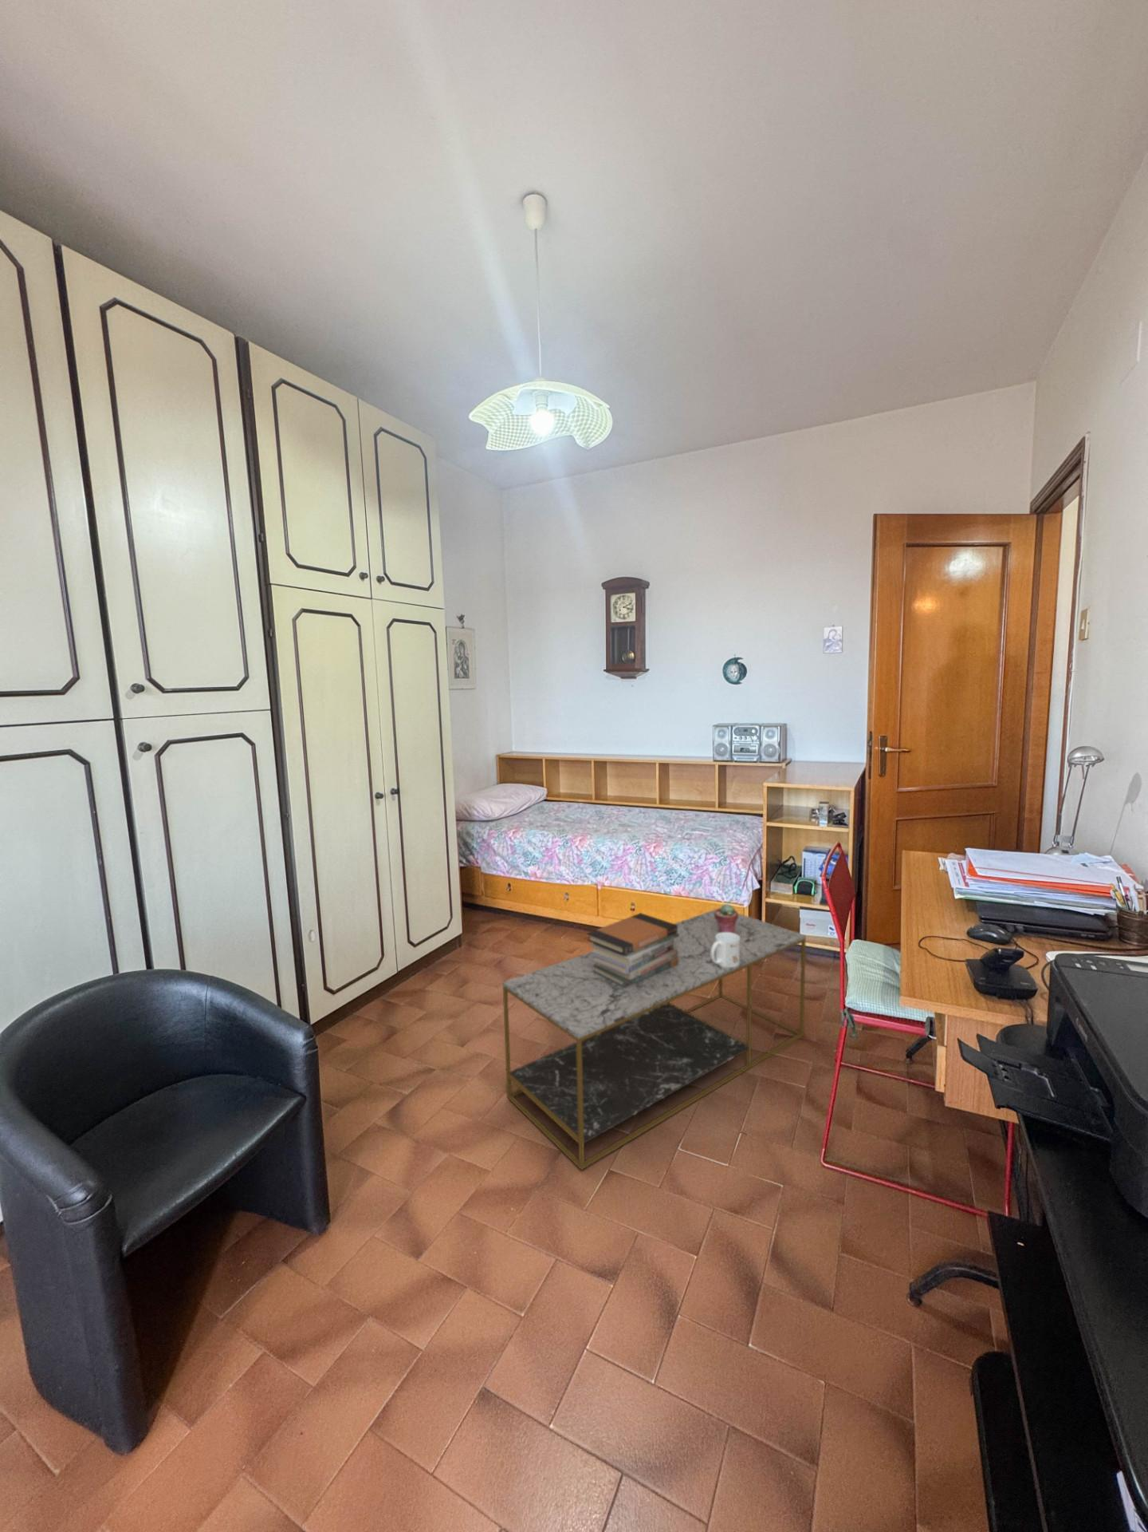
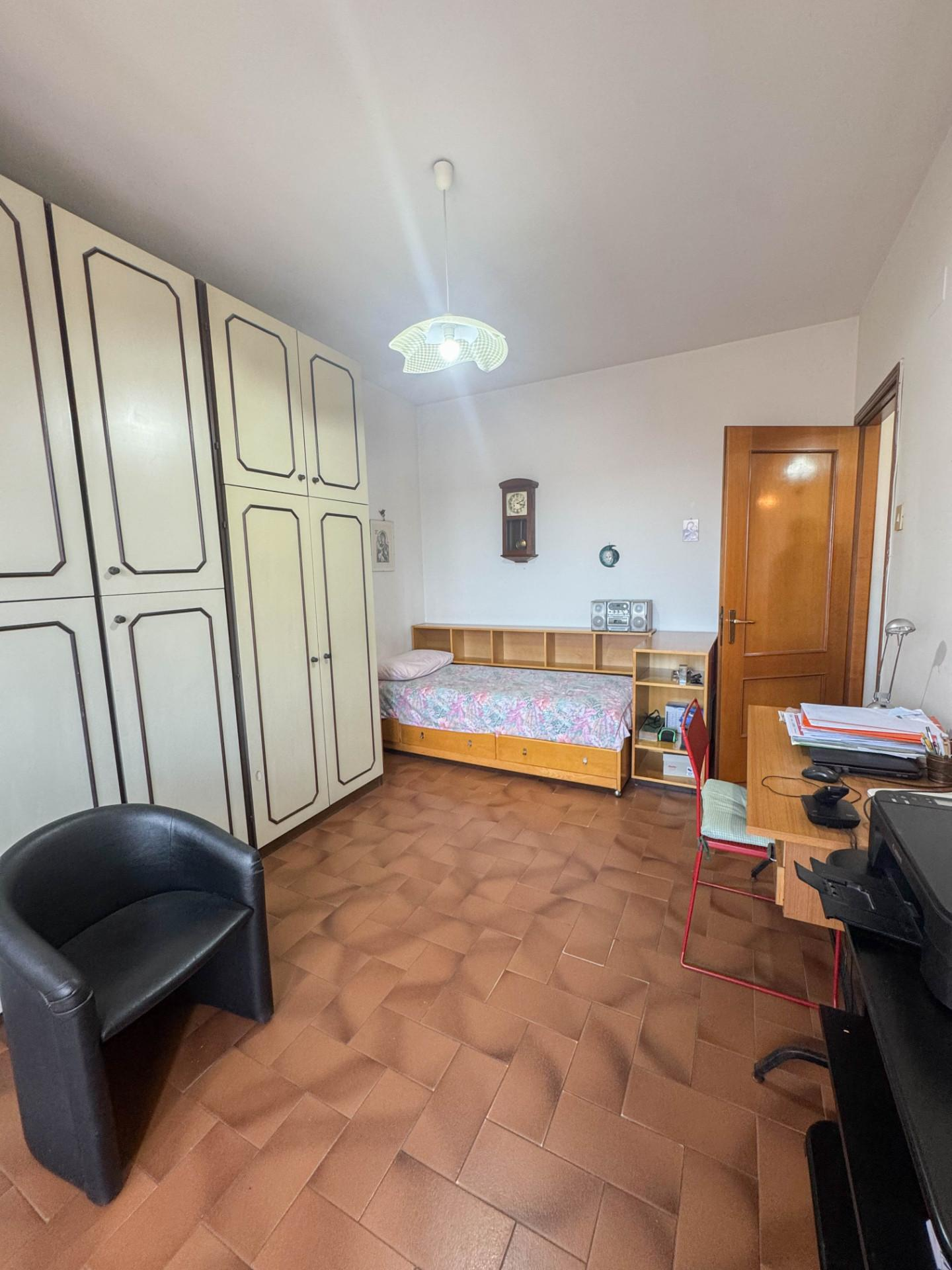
- book stack (633, 948)
- coffee table (666, 1011)
- potted succulent (726, 918)
- mug (724, 951)
